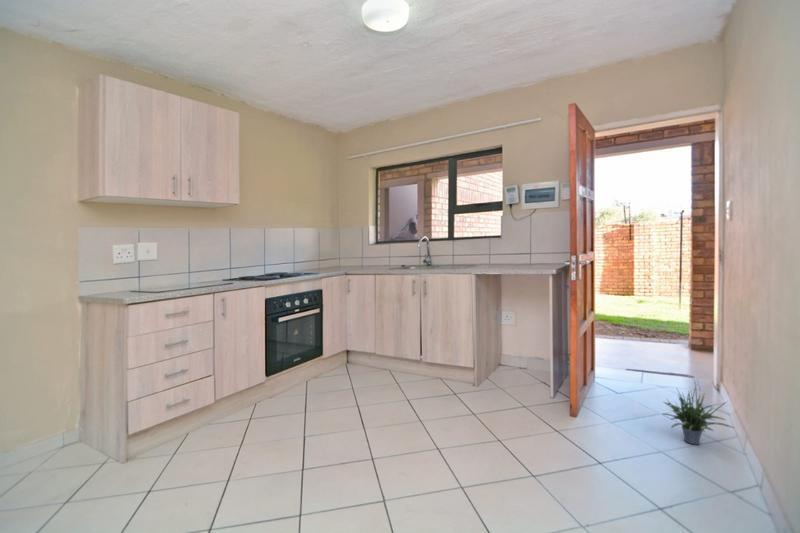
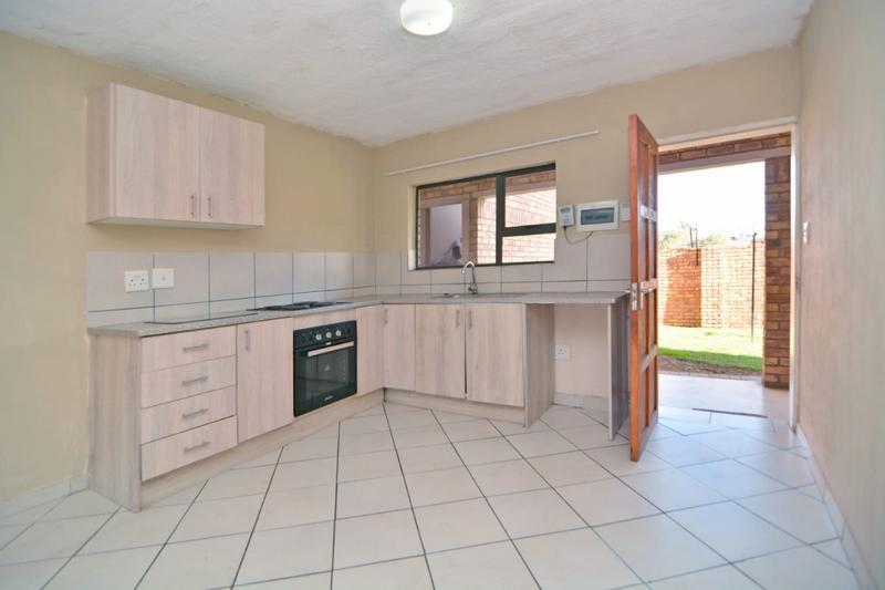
- potted plant (695, 412)
